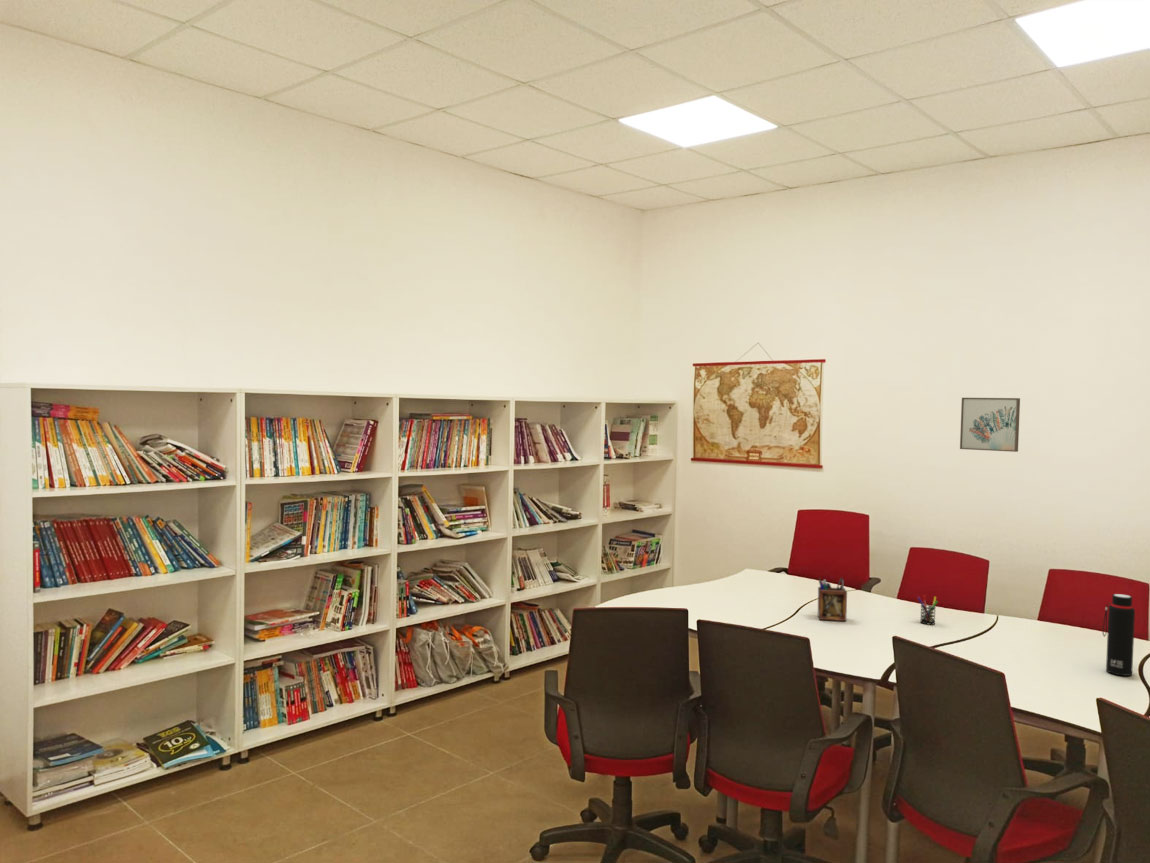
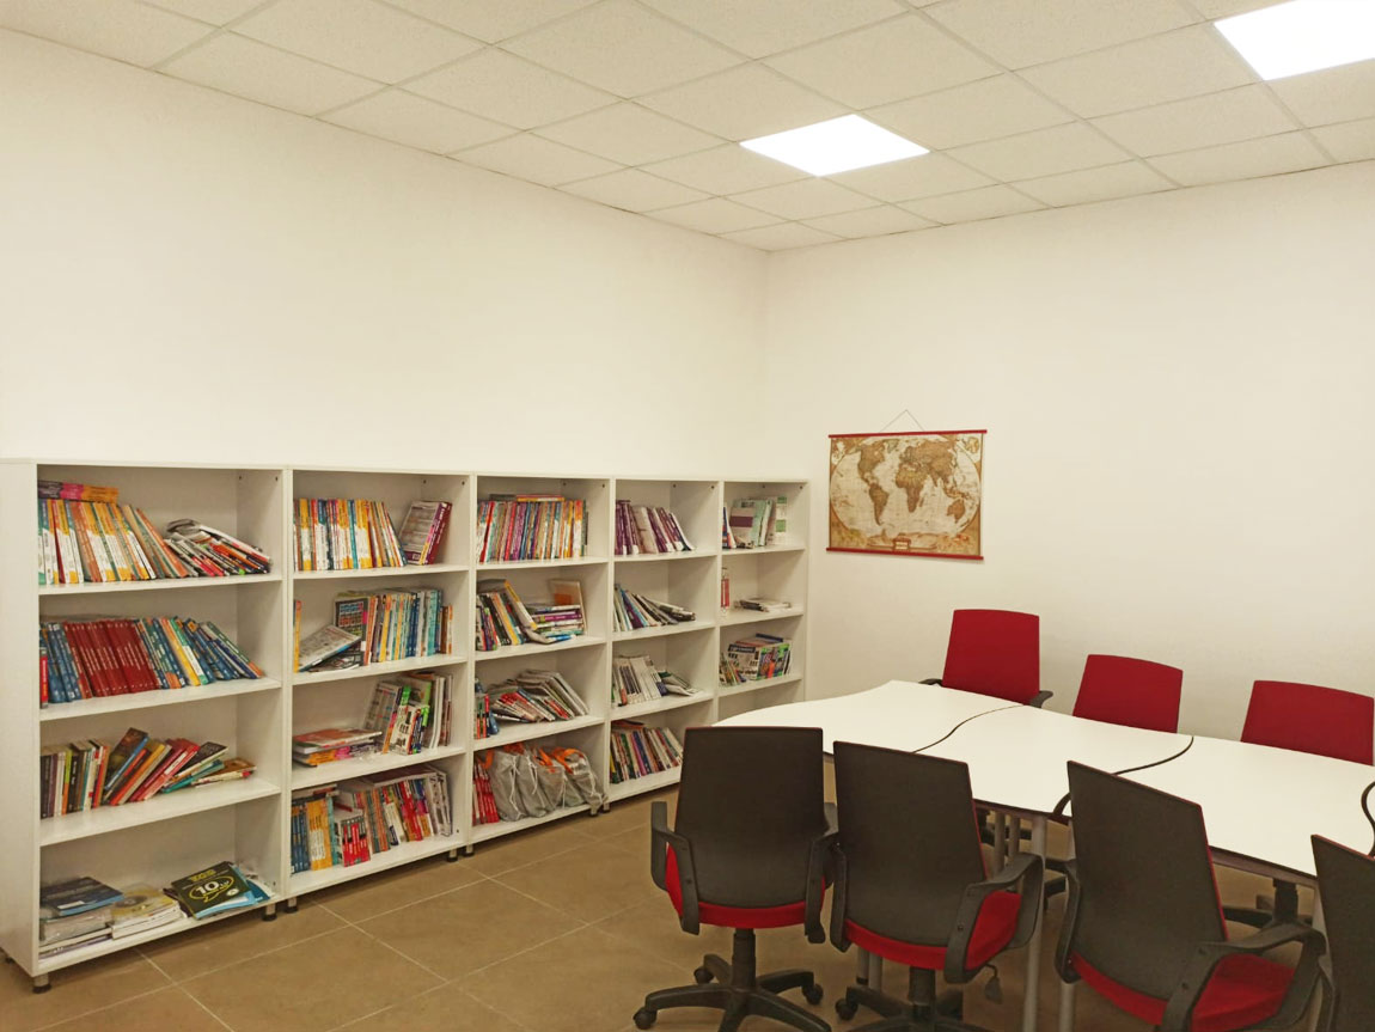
- wall art (989, 424)
- pen holder (929, 609)
- desk organizer (832, 598)
- water bottle (1118, 633)
